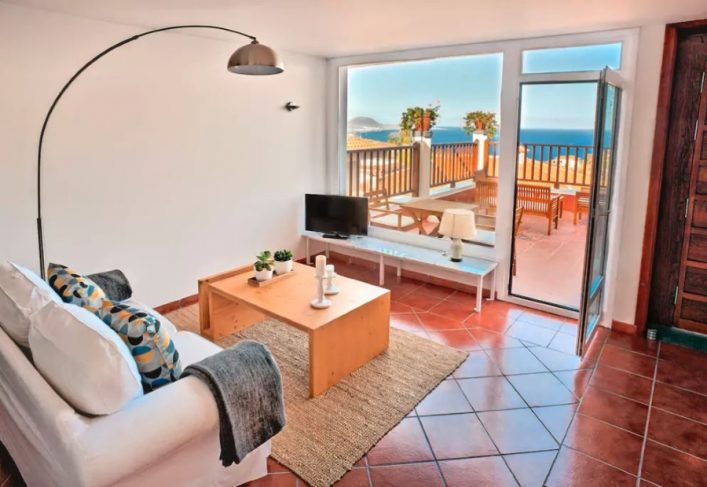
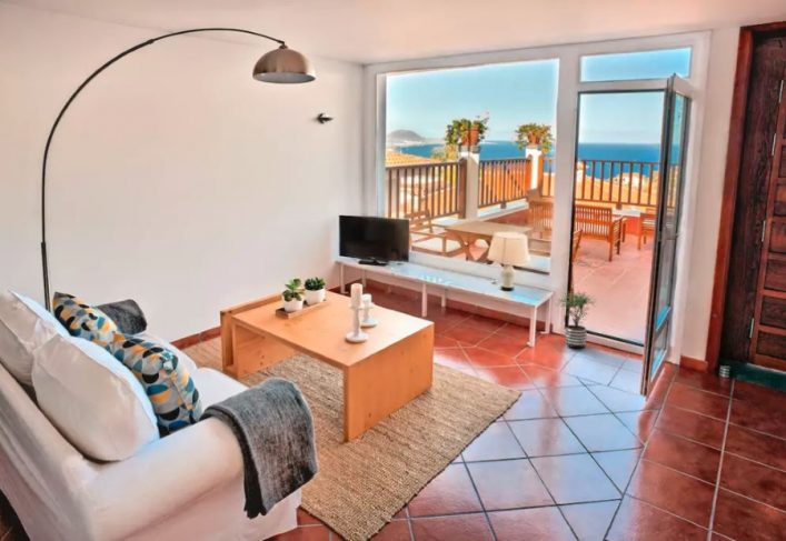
+ potted plant (575, 319)
